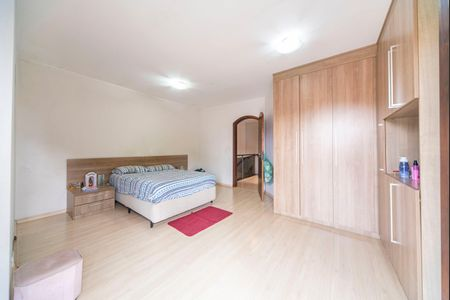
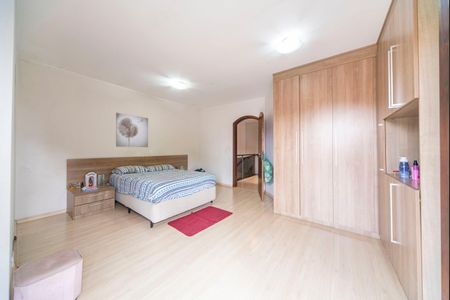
+ wall art (133, 131)
